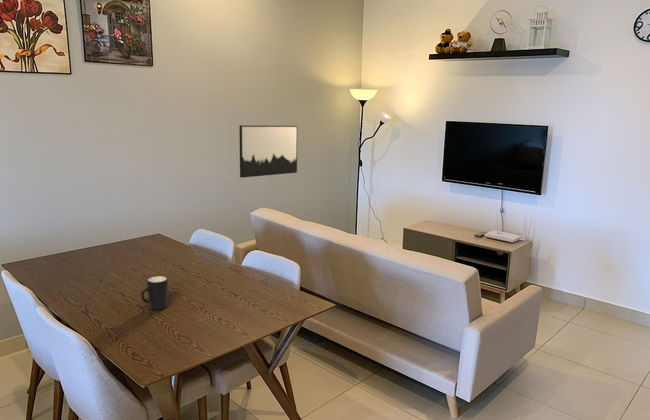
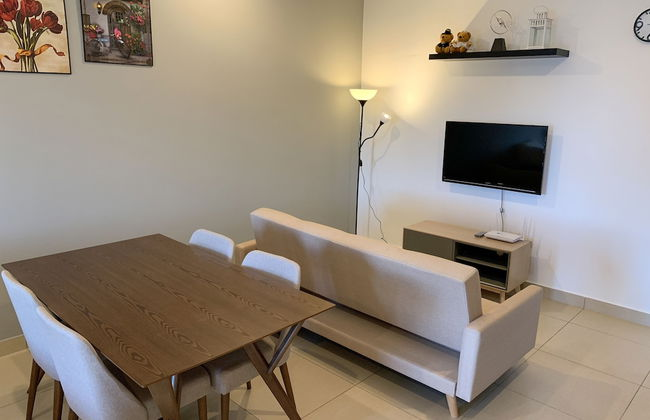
- wall art (269, 150)
- mug (154, 294)
